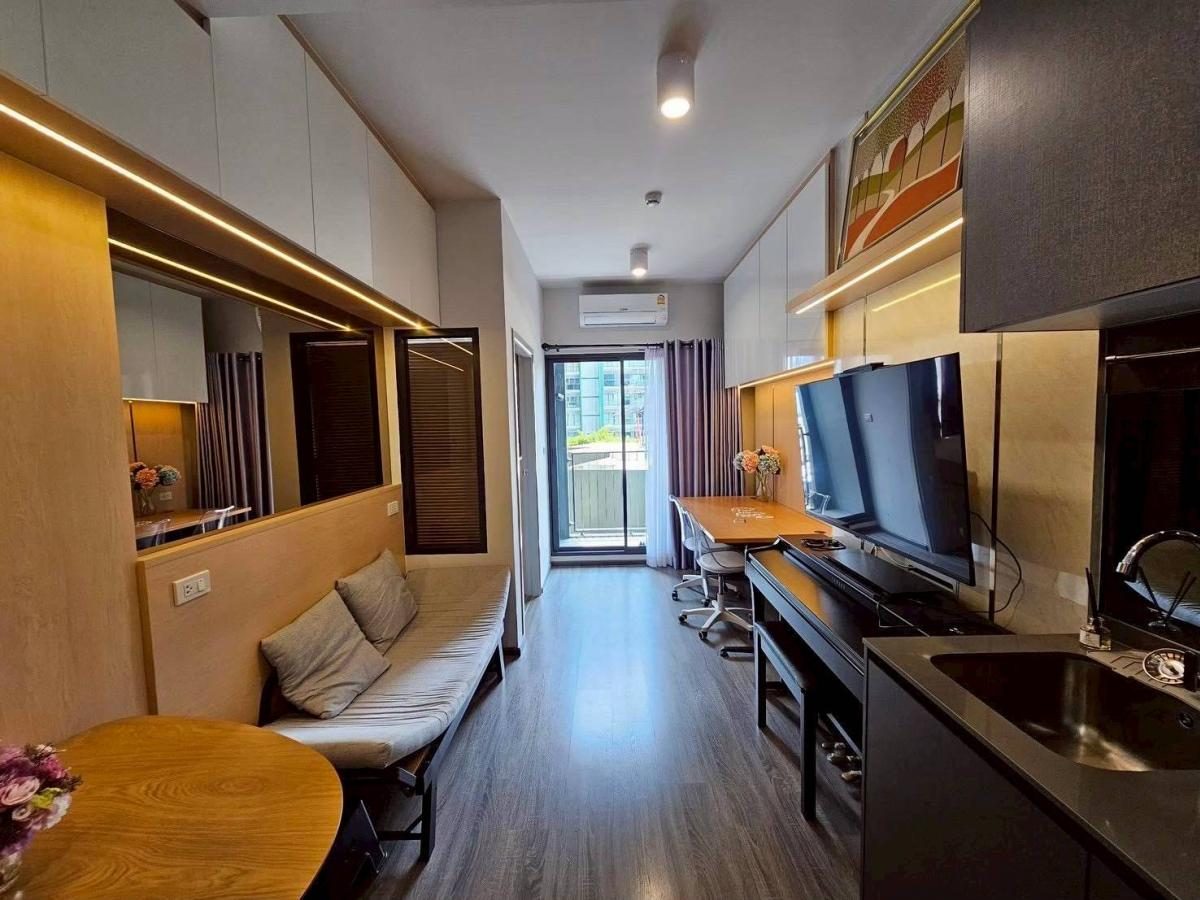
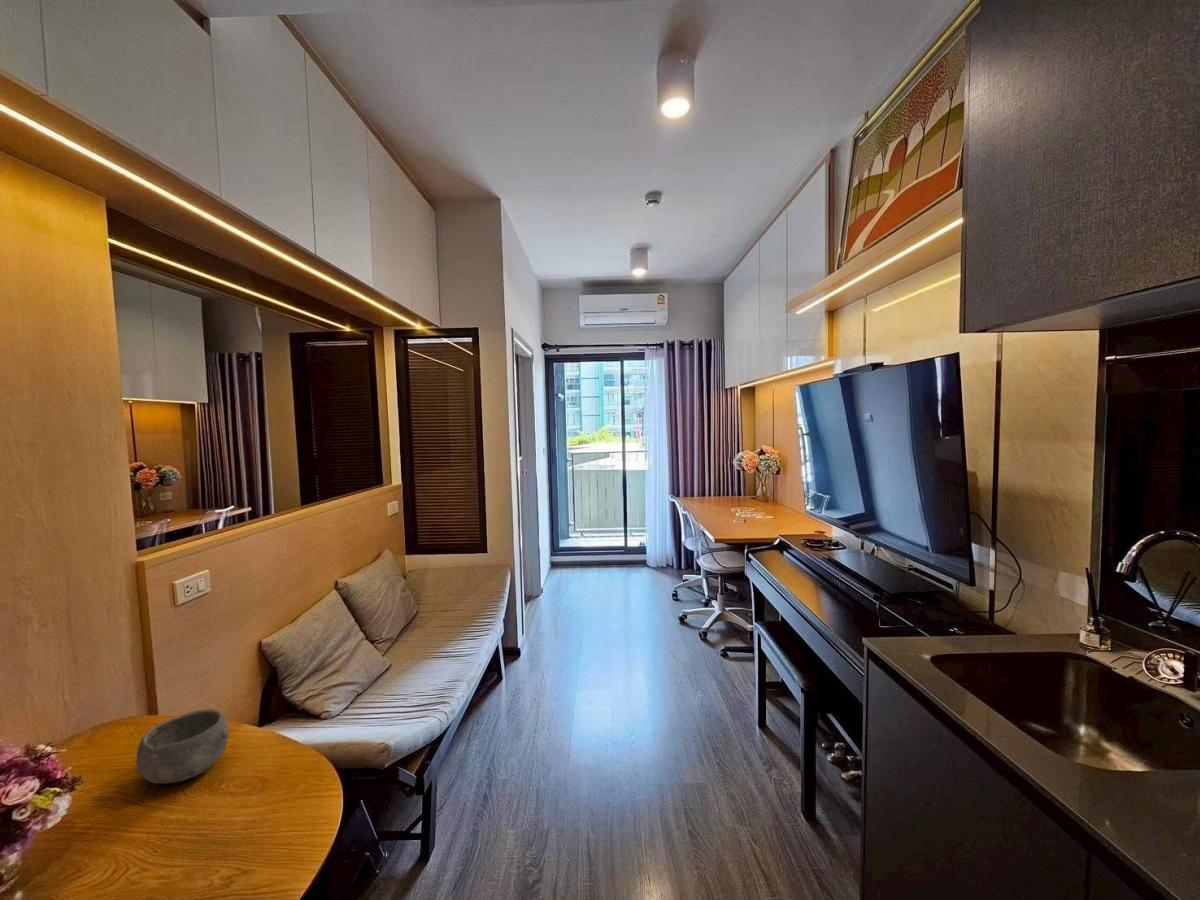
+ bowl (184, 748)
